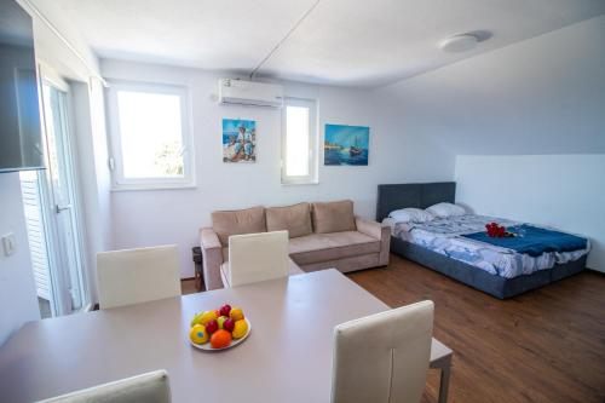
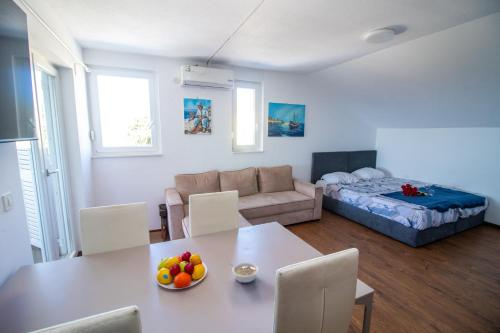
+ legume (244, 272)
